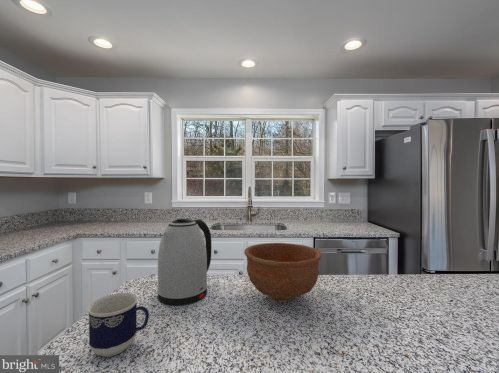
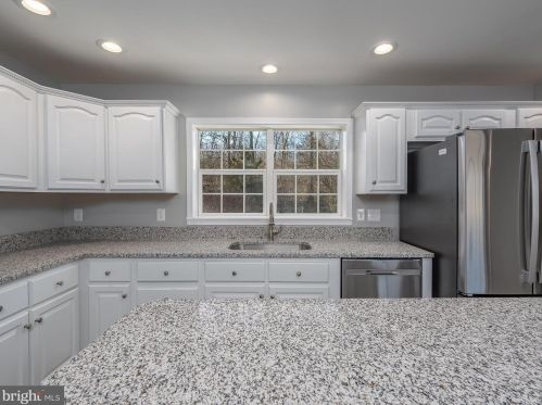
- kettle (189, 254)
- bowl (282, 273)
- cup (120, 325)
